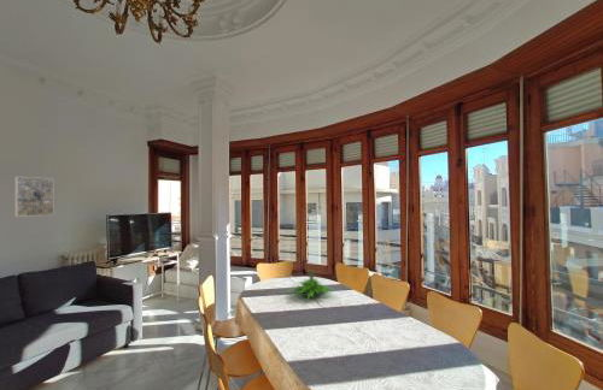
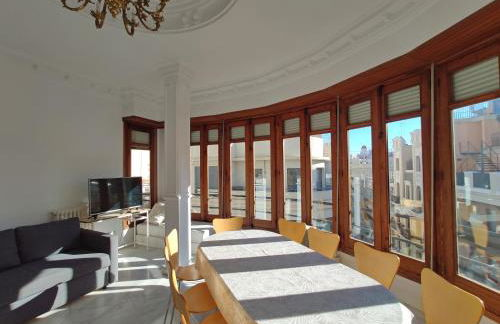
- plant (311, 283)
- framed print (35, 196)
